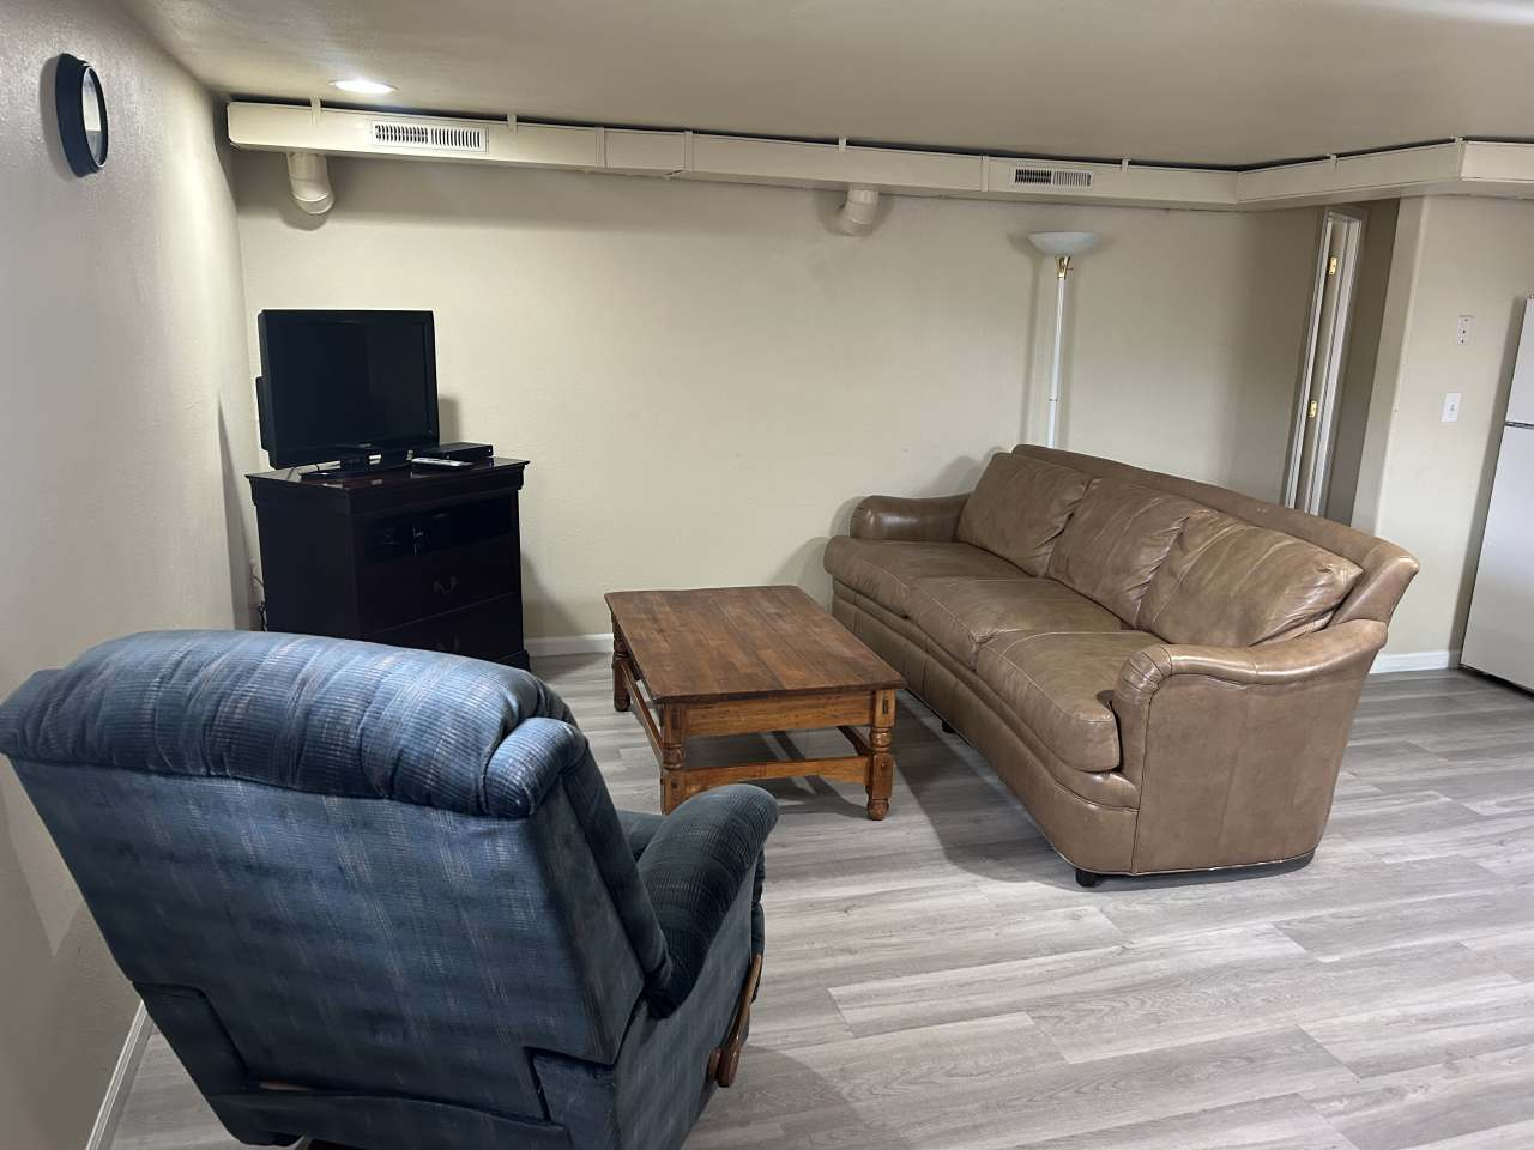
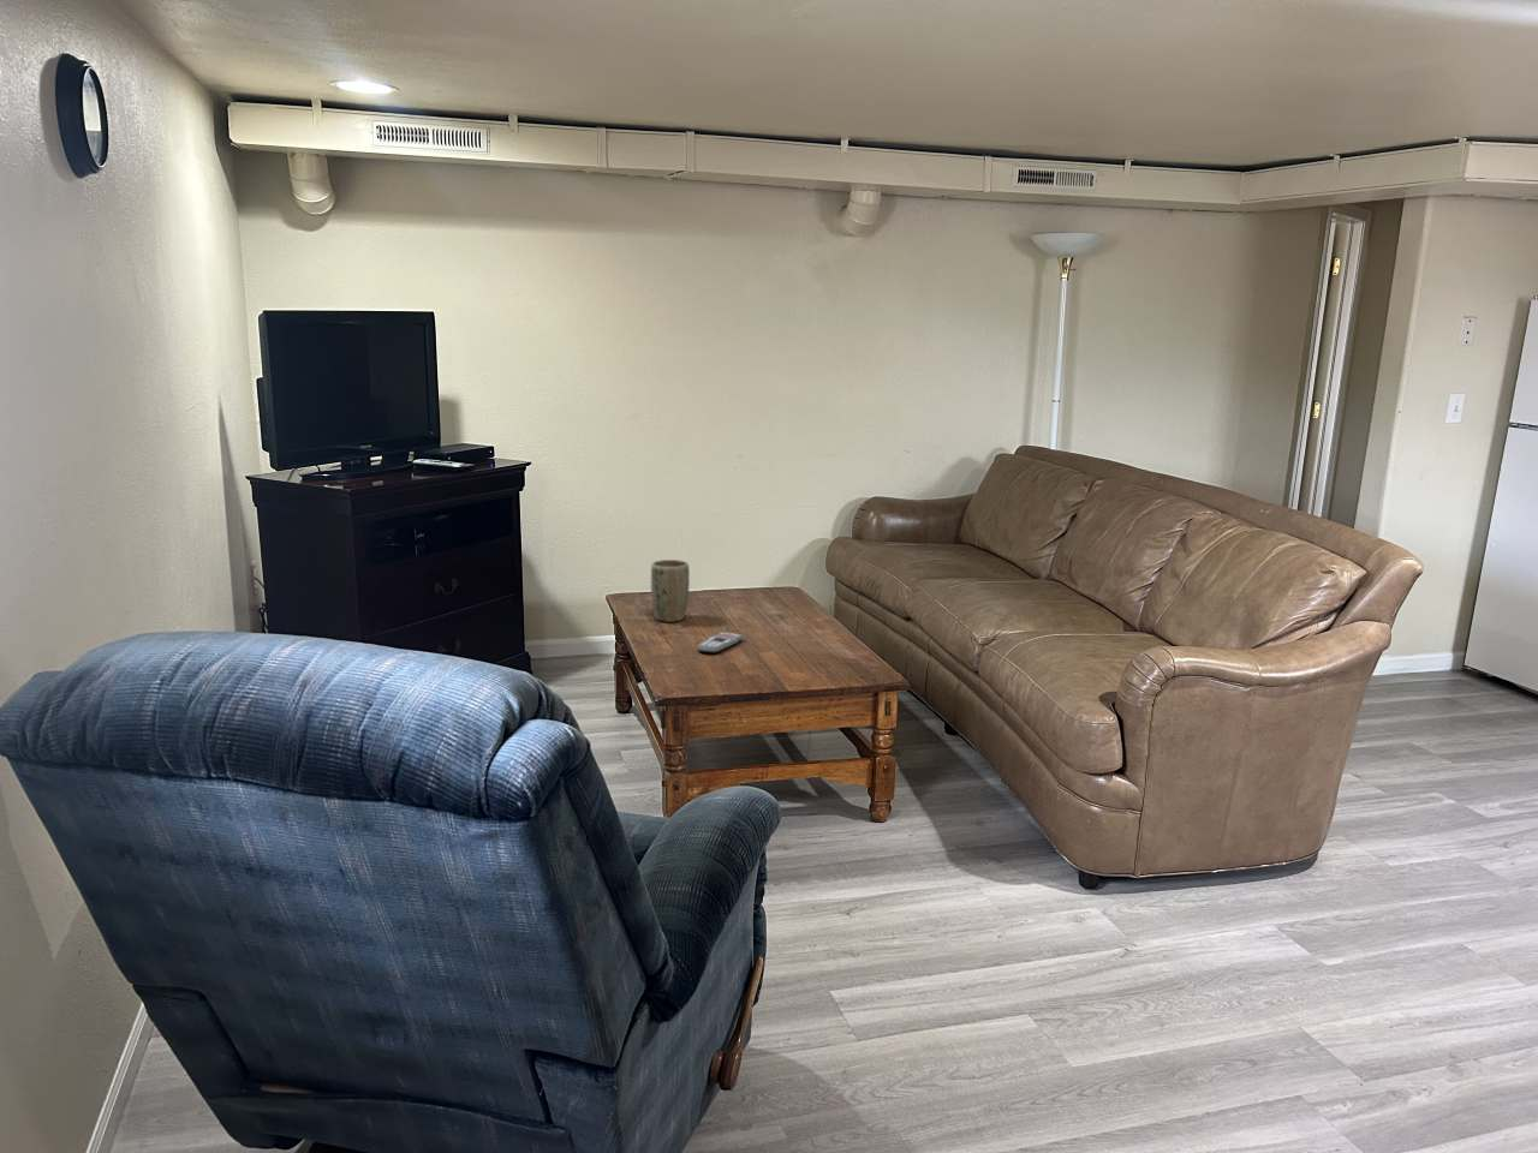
+ remote control (718, 643)
+ plant pot (670, 591)
